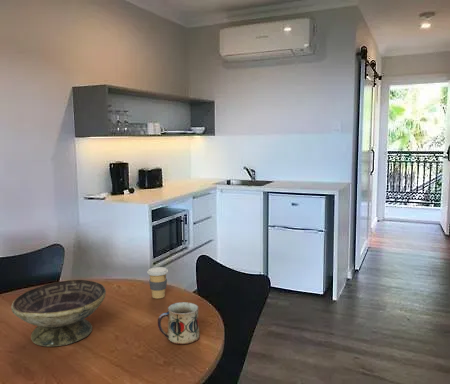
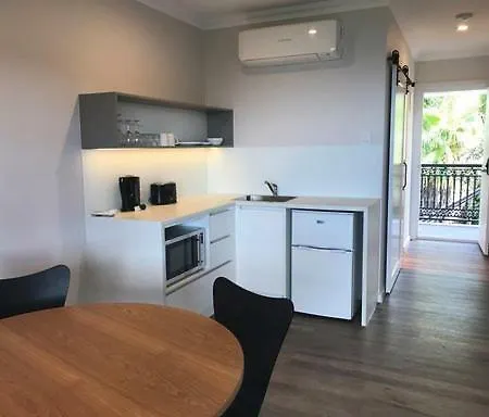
- decorative bowl (61, 313)
- mug (181, 322)
- coffee cup (158, 283)
